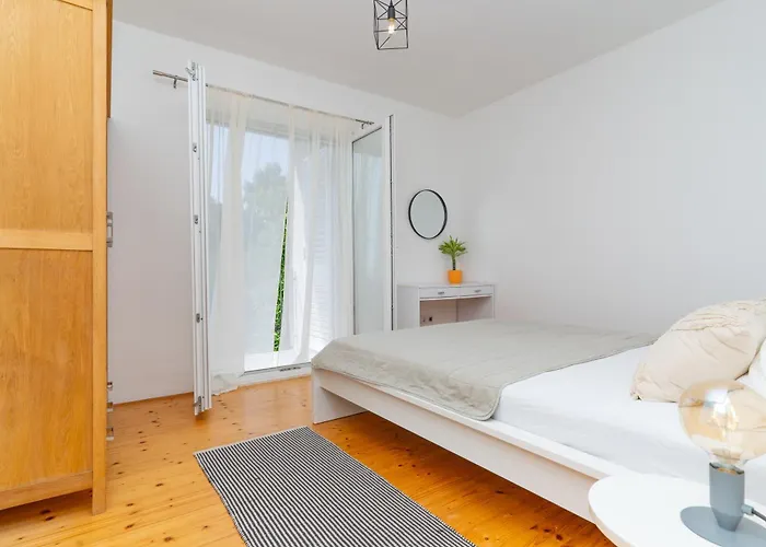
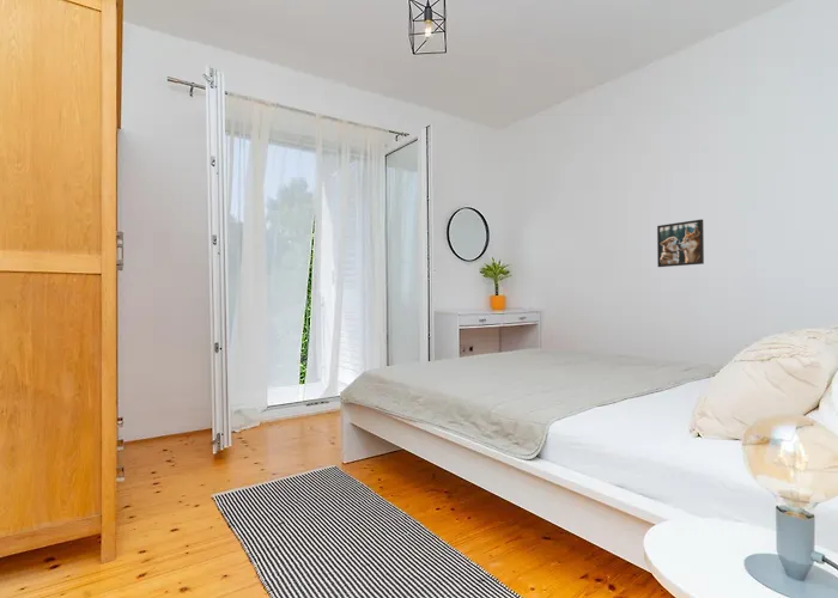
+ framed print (679, 244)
